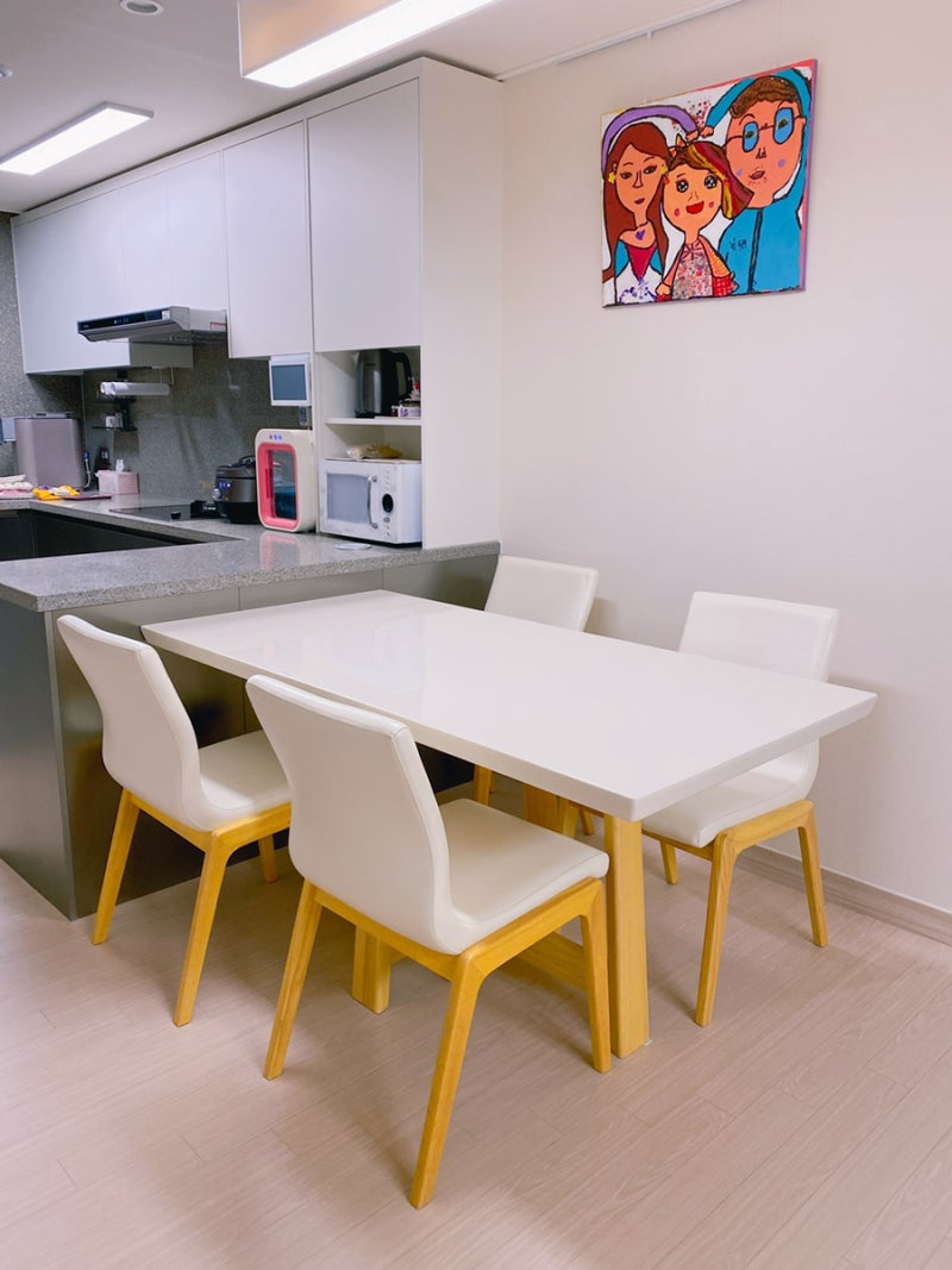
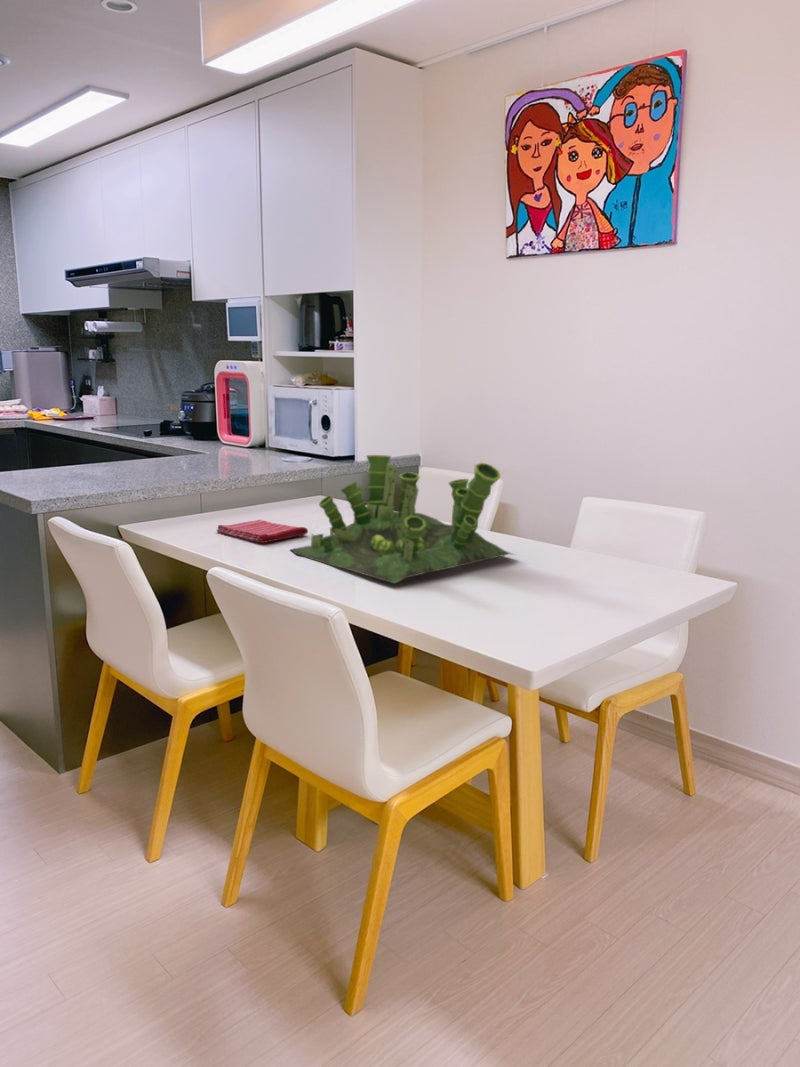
+ dish towel (262, 529)
+ plant (402, 508)
